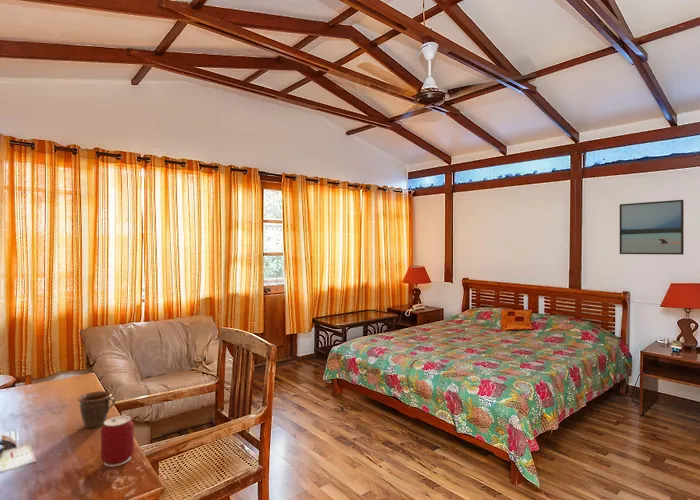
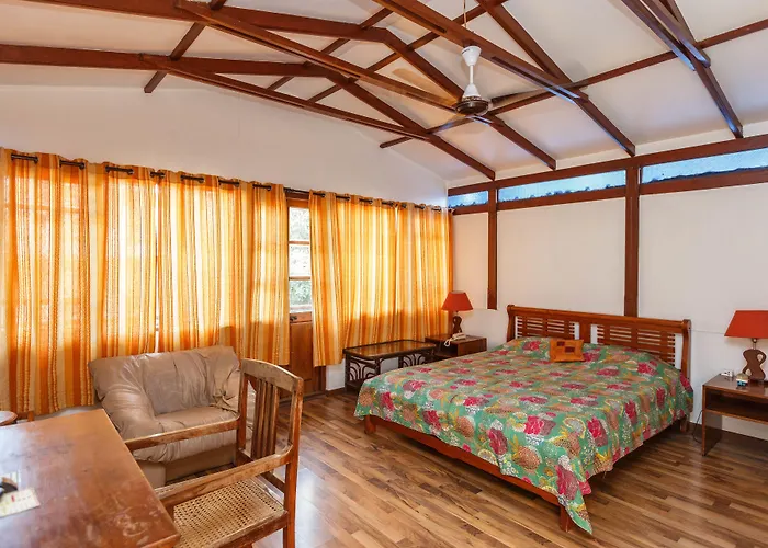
- can (117, 440)
- mug (97, 409)
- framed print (650, 228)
